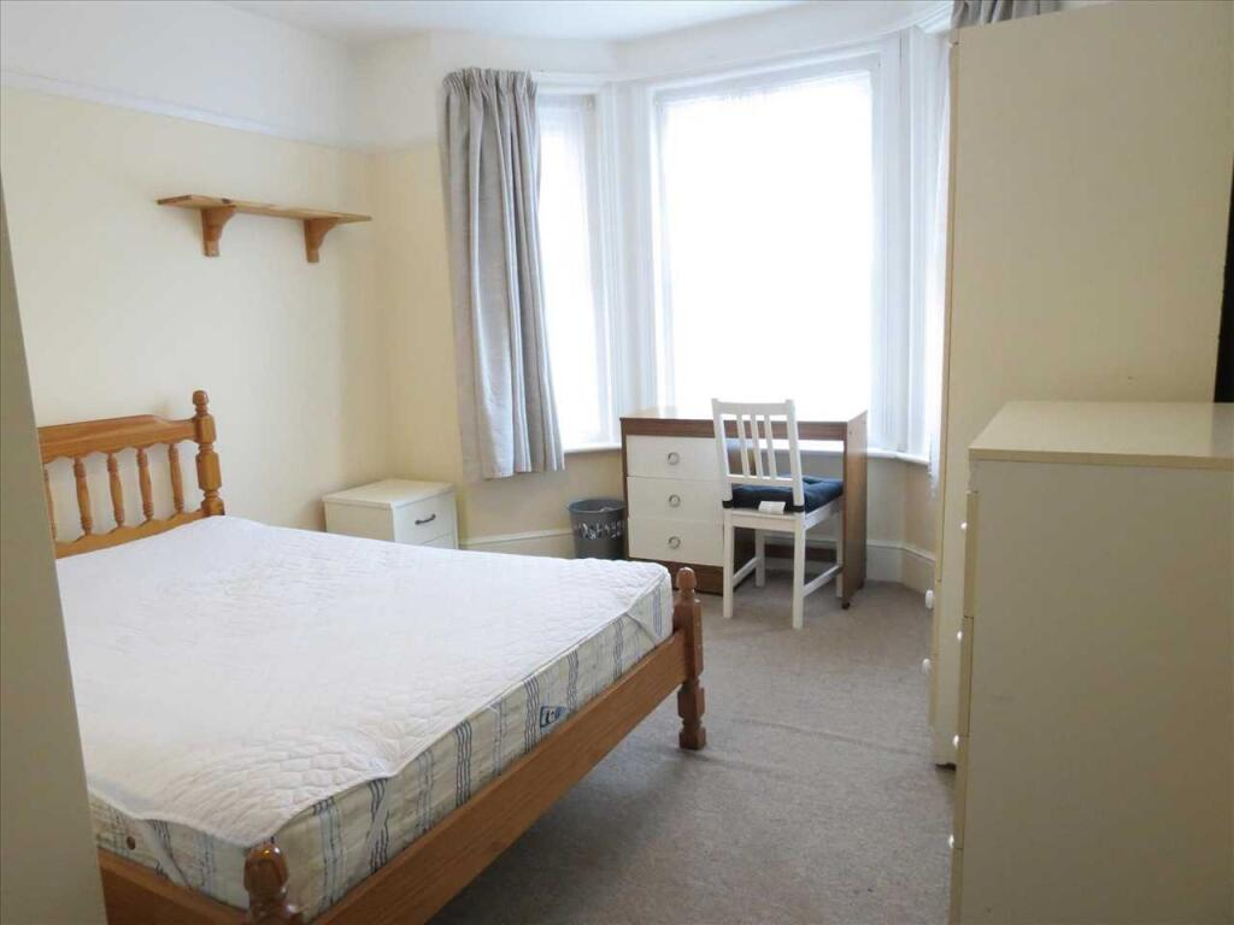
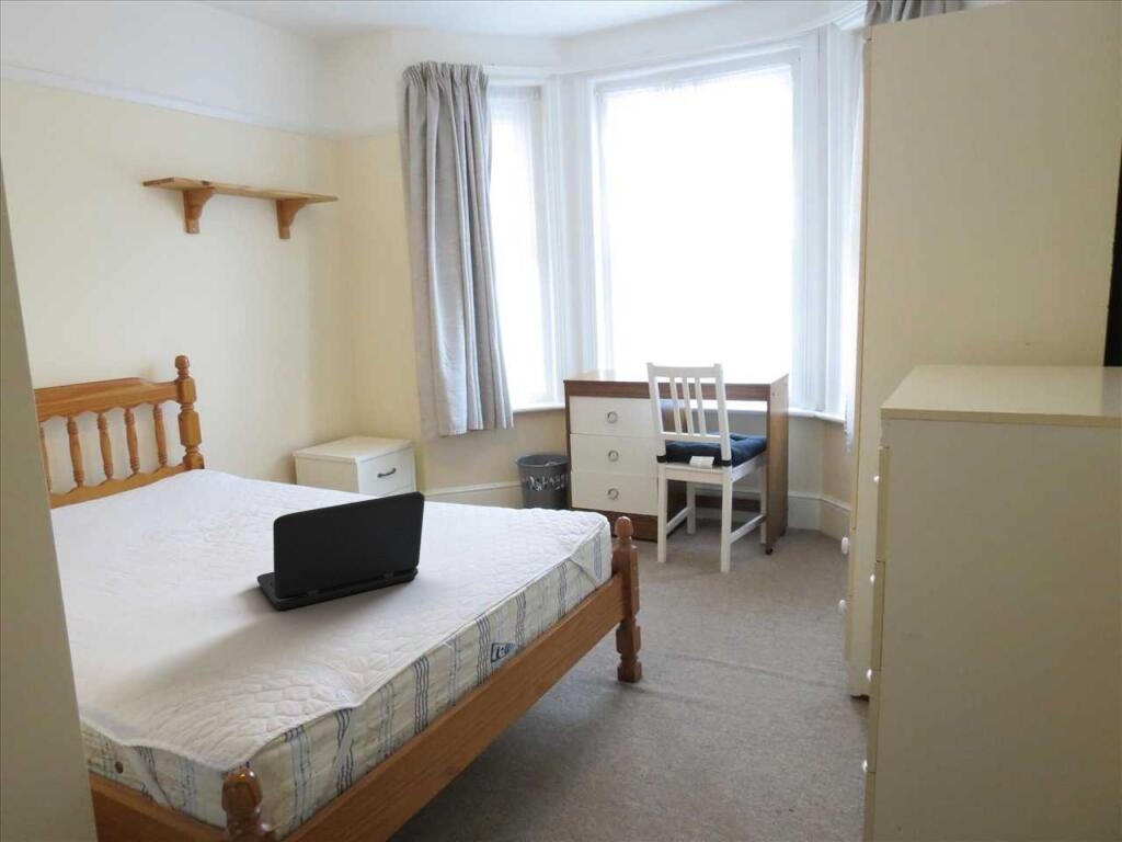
+ laptop (339, 538)
